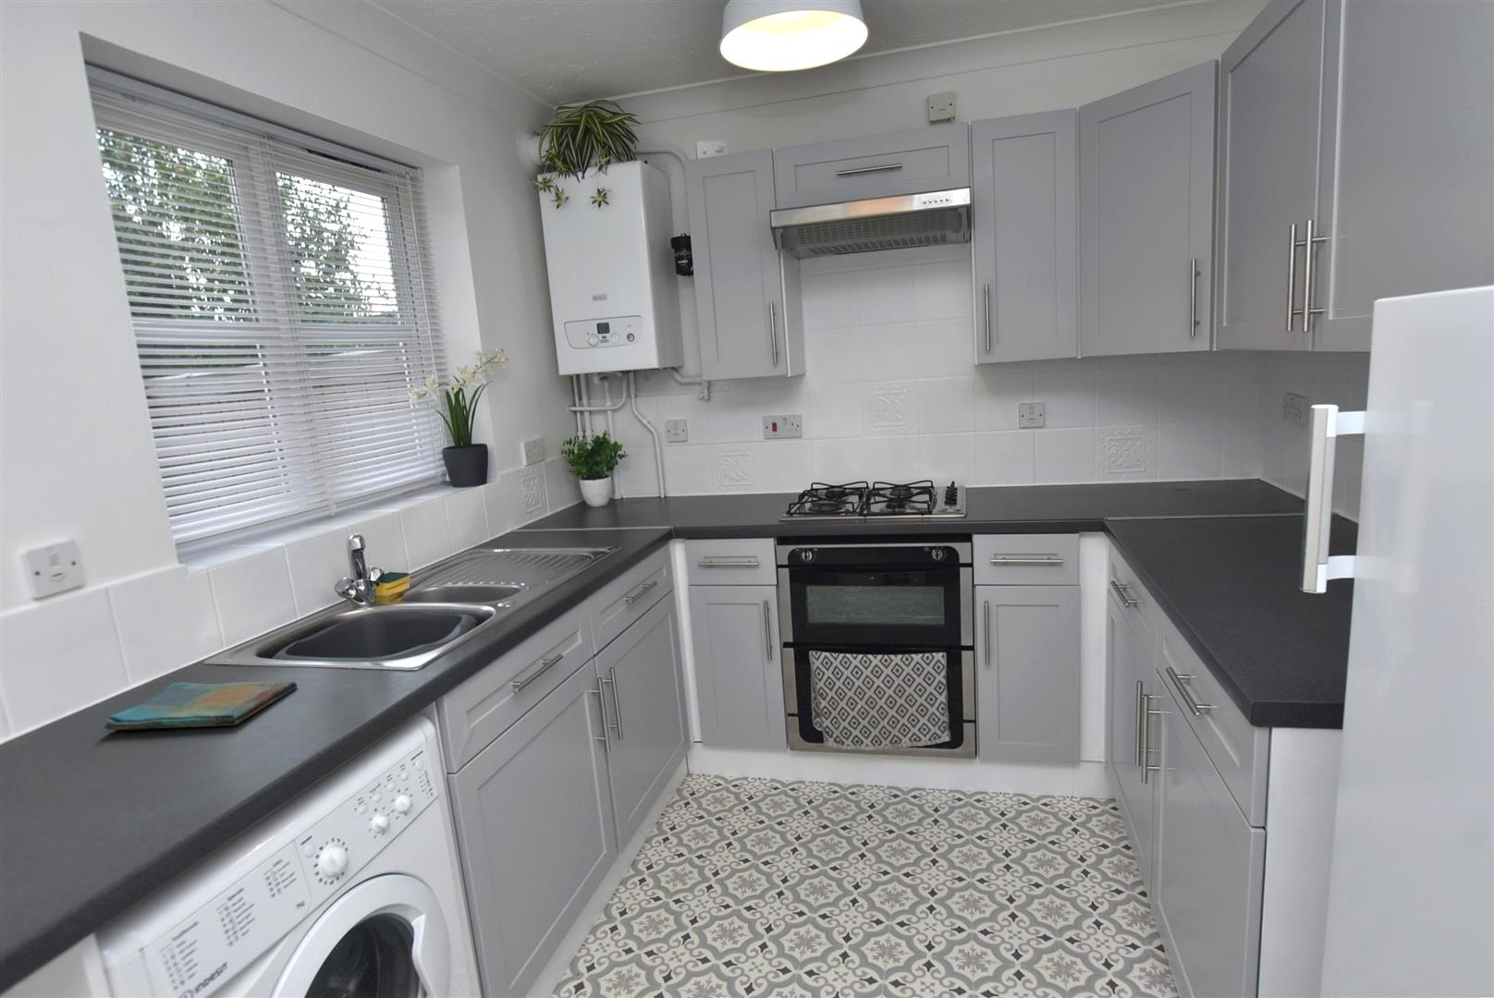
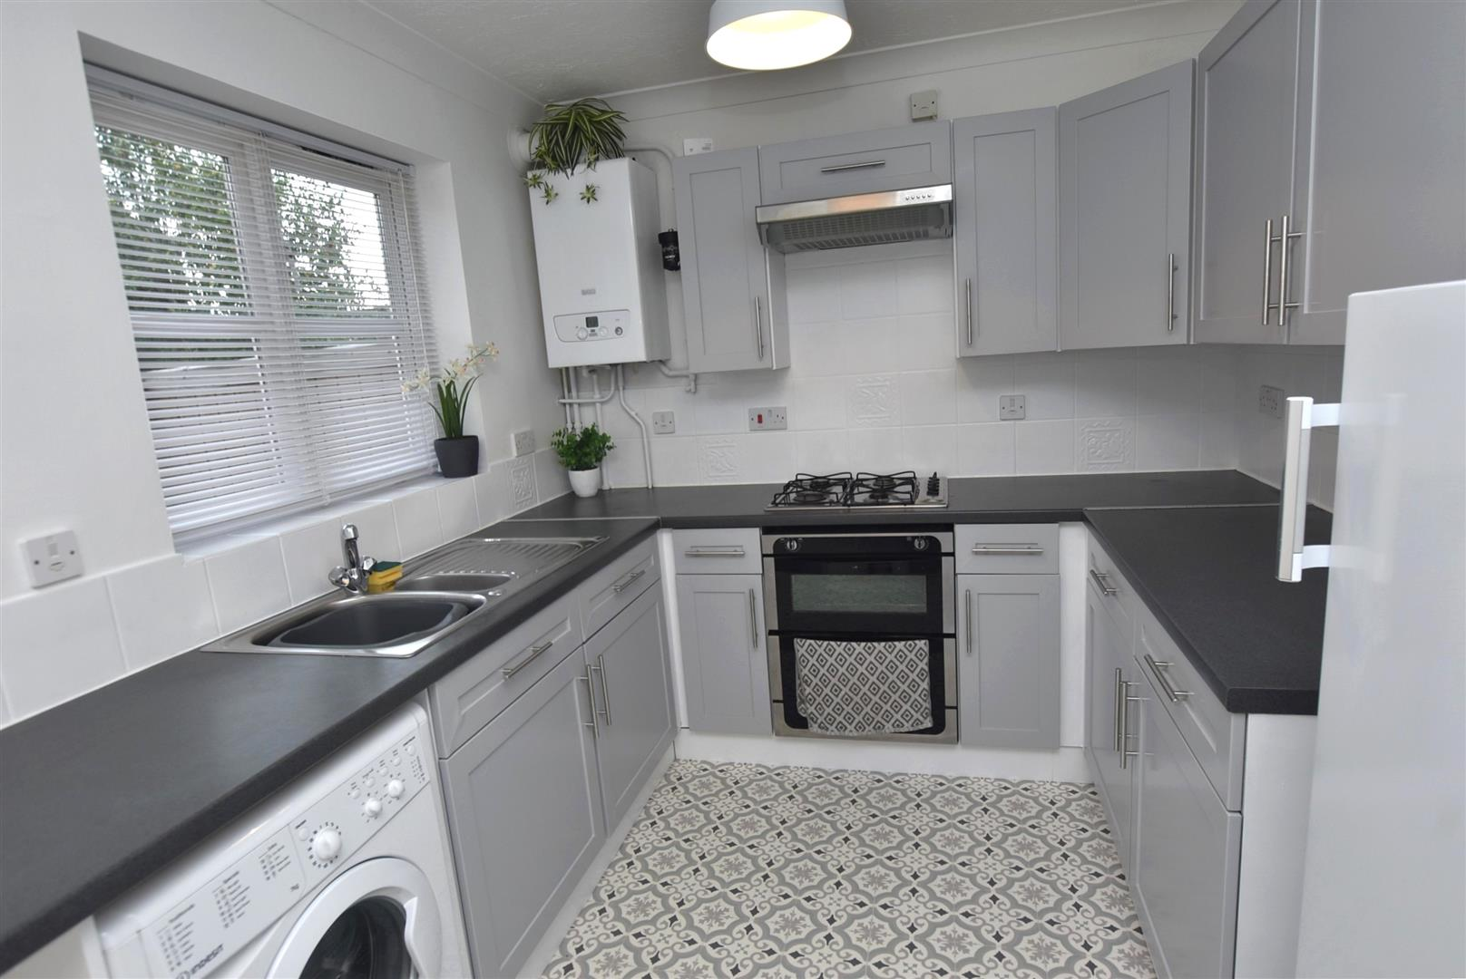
- dish towel (204, 703)
